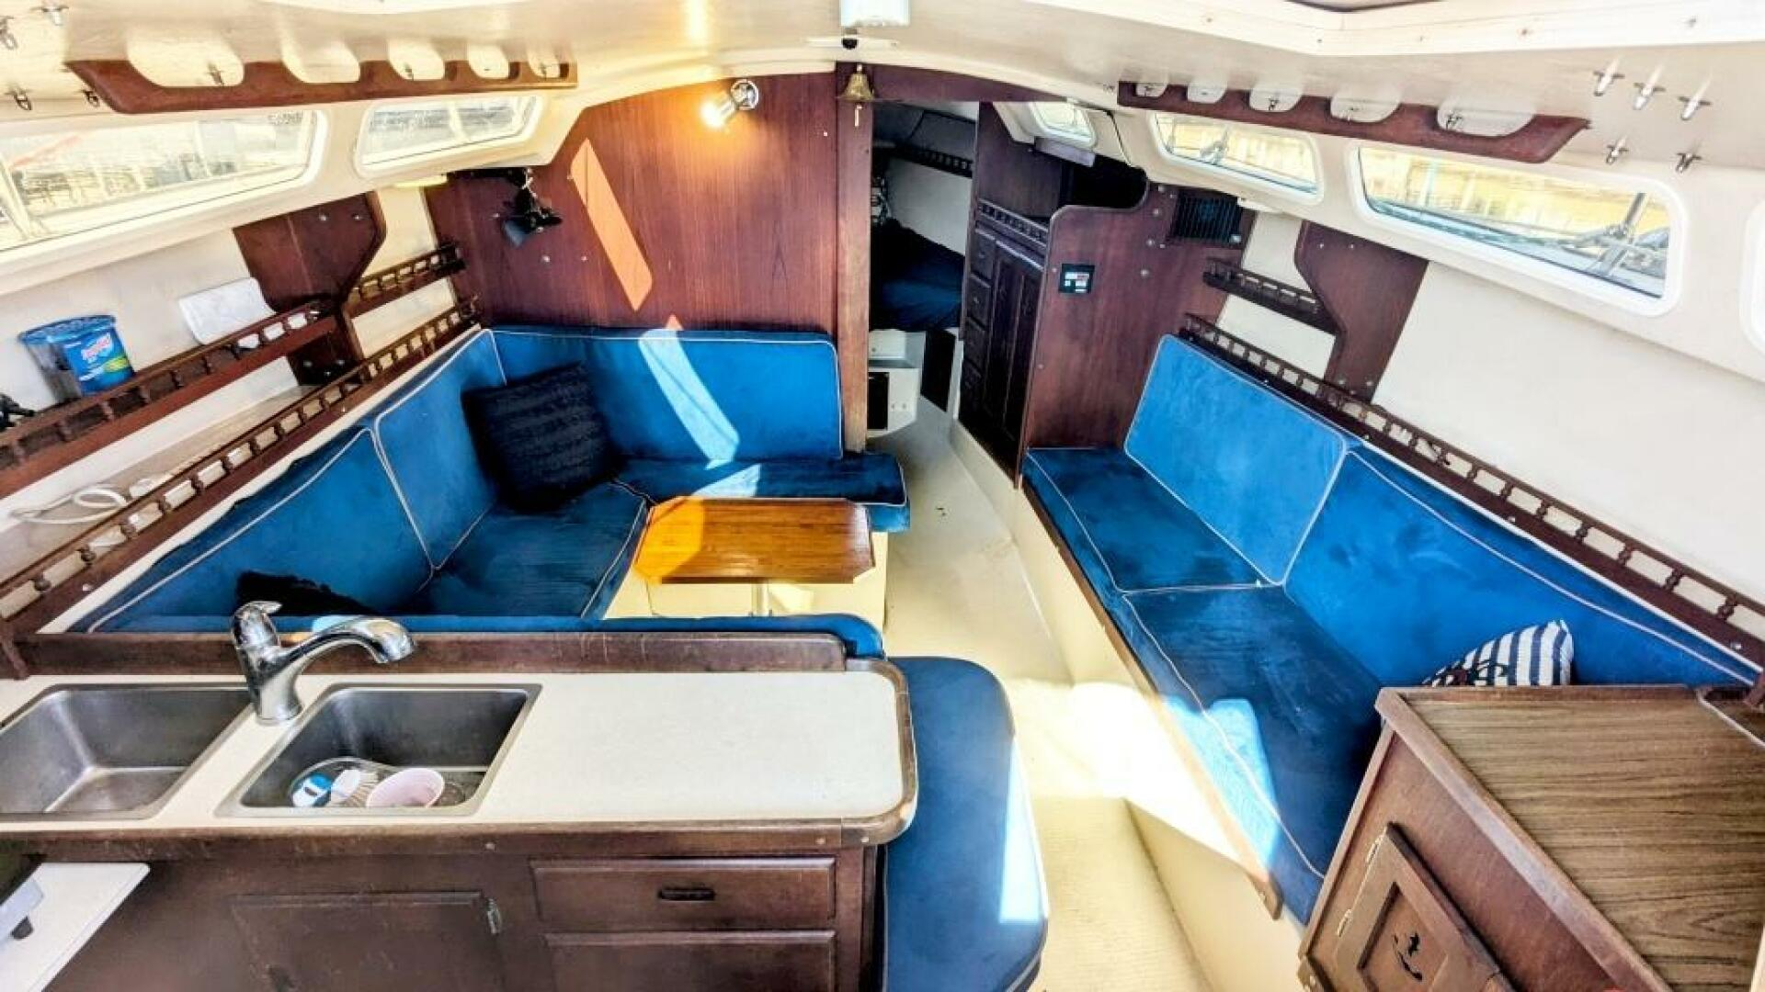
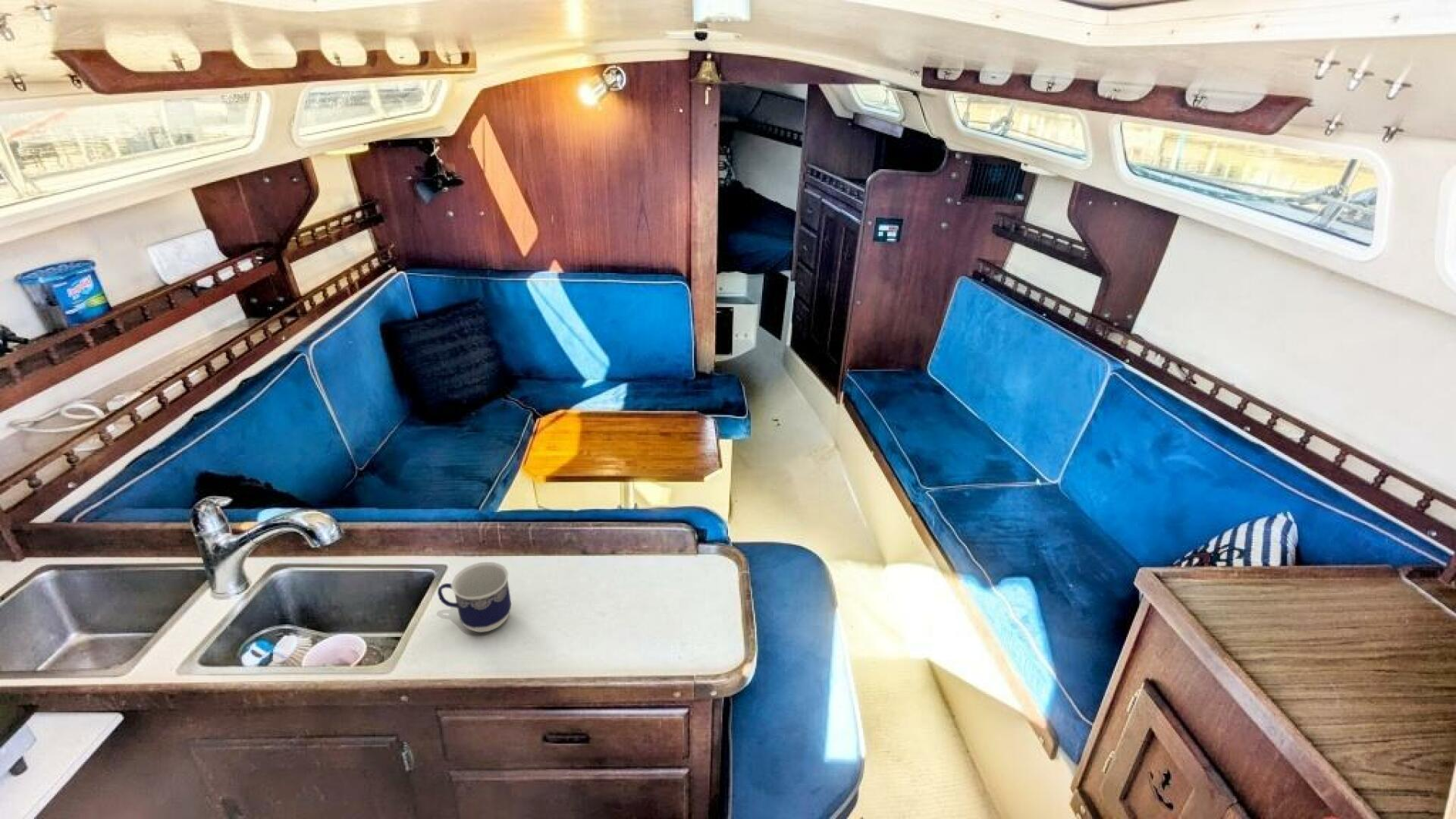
+ cup (475, 601)
